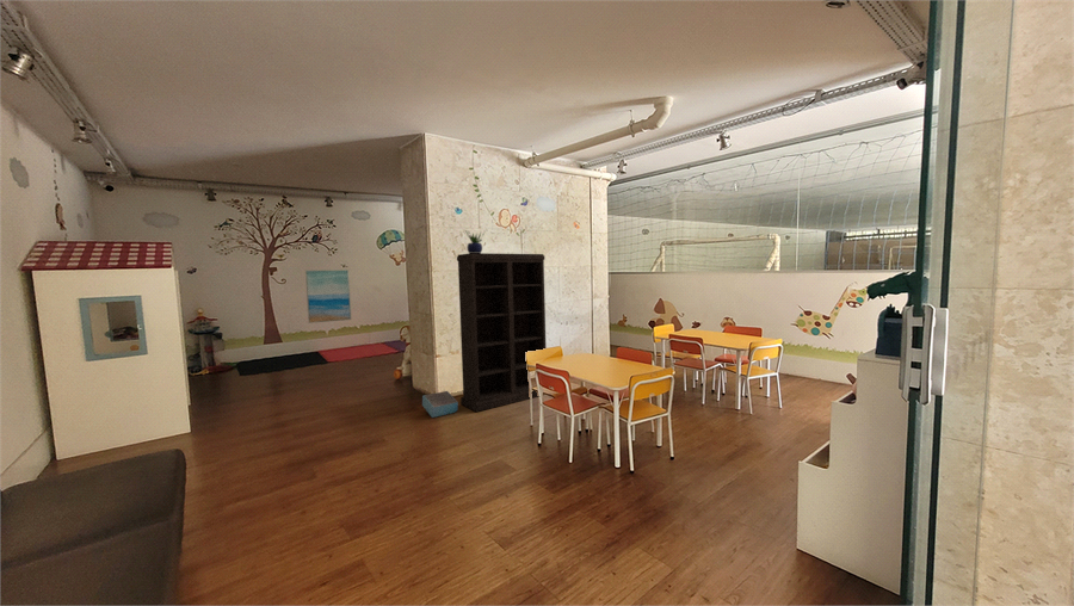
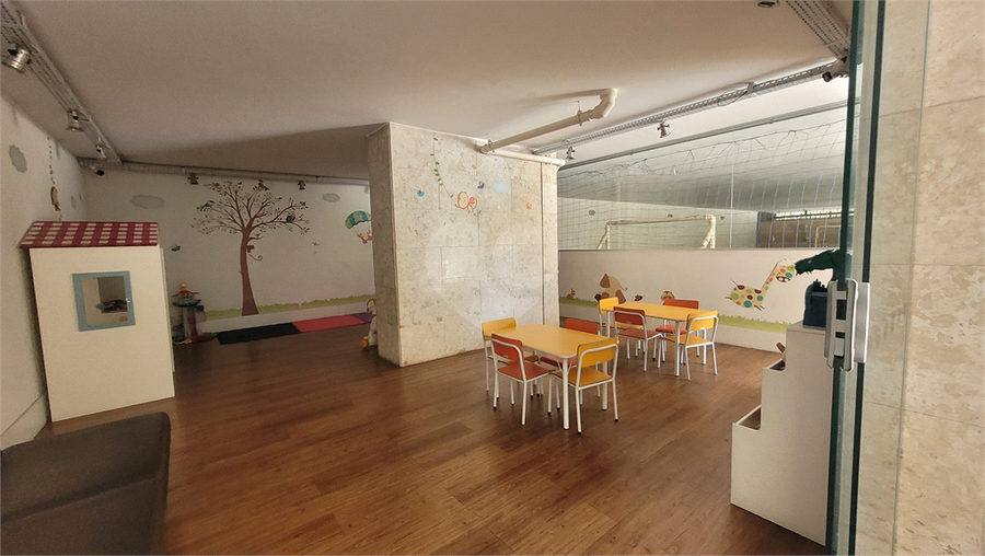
- storage bin (436, 401)
- wall art (328, 295)
- potted plant (475, 241)
- bookshelf (504, 327)
